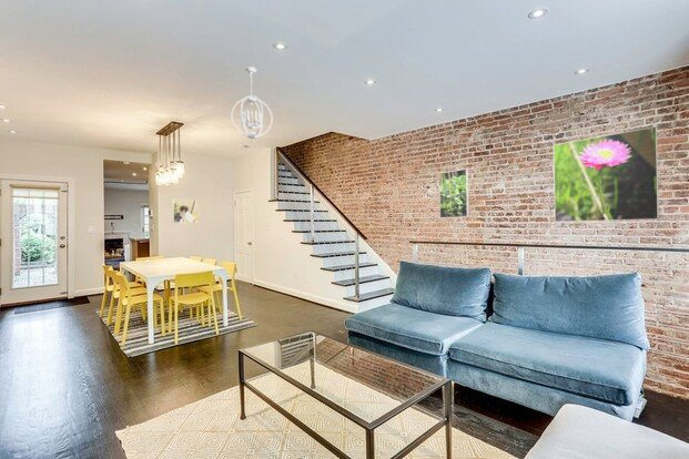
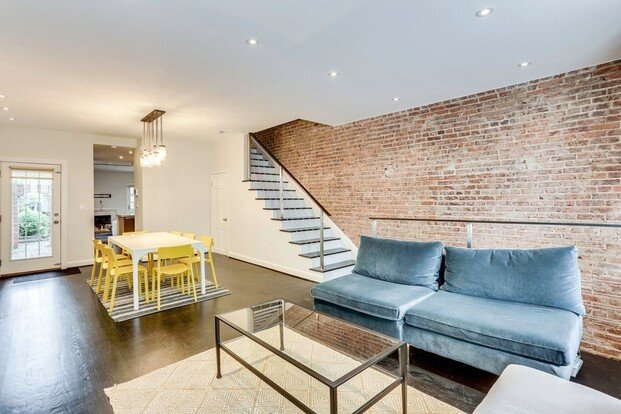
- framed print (185, 211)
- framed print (601, 178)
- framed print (453, 194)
- chandelier (252, 102)
